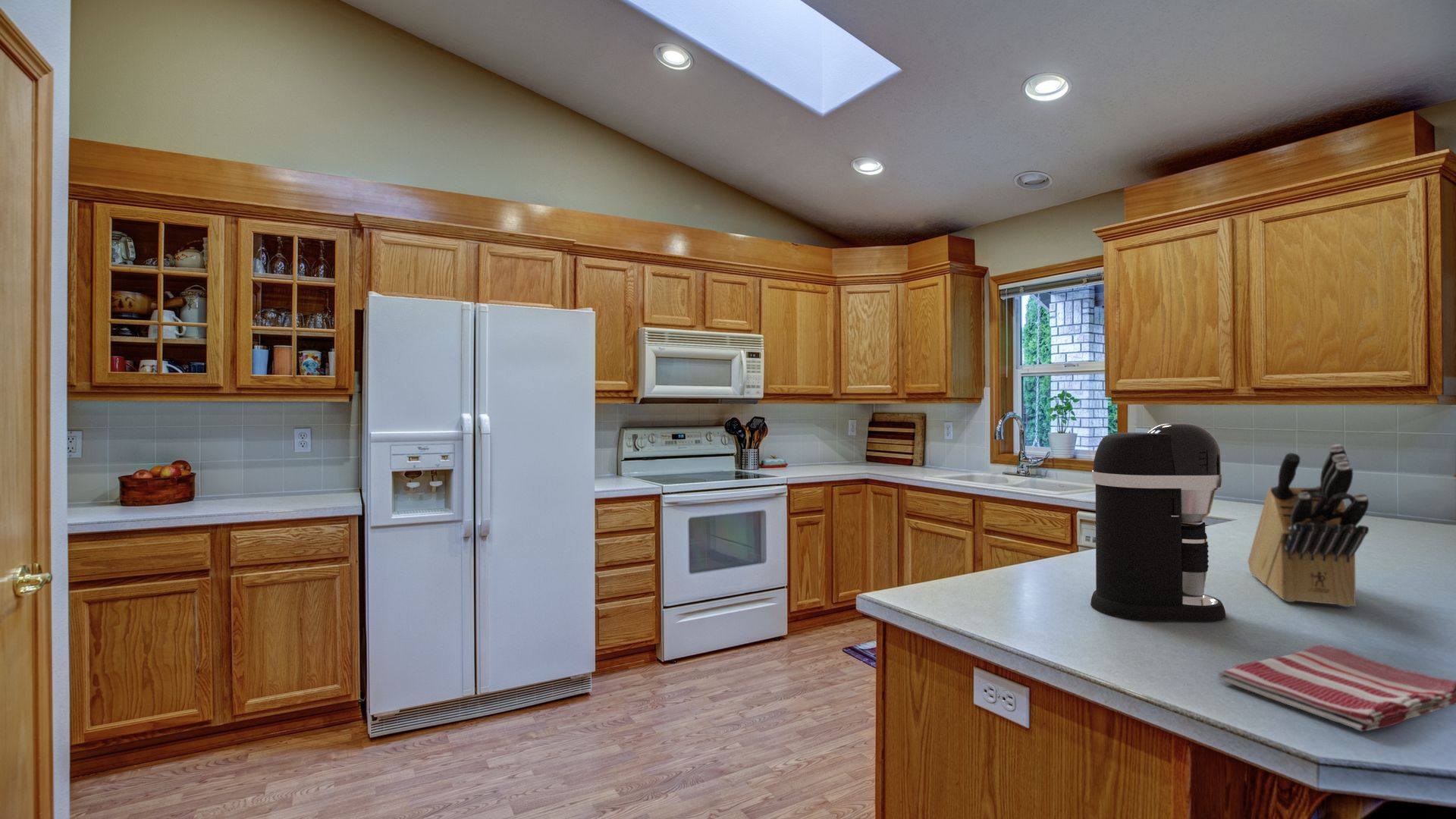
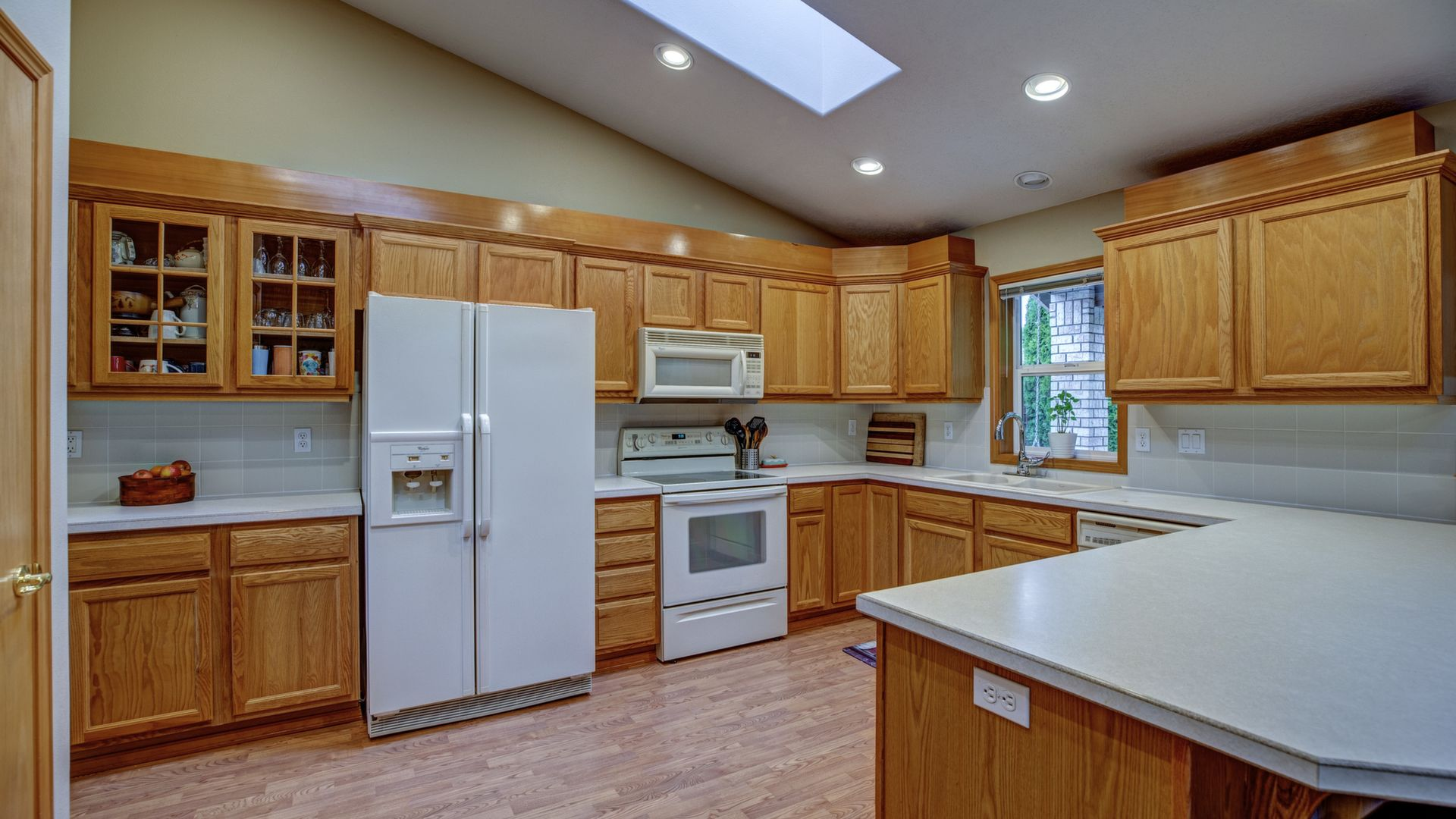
- knife block (1302, 518)
- dish towel (1337, 681)
- coffee maker (1155, 516)
